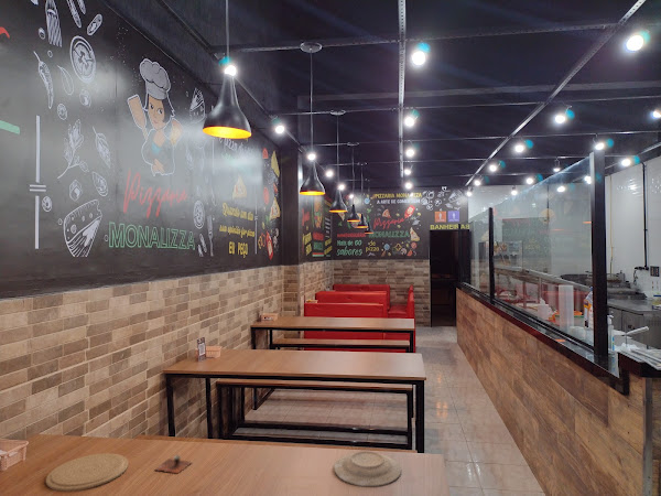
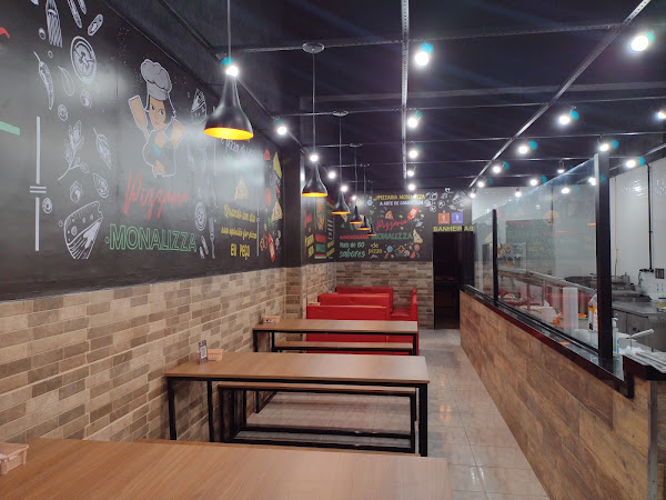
- cup (173, 461)
- plate (367, 463)
- plate (88, 470)
